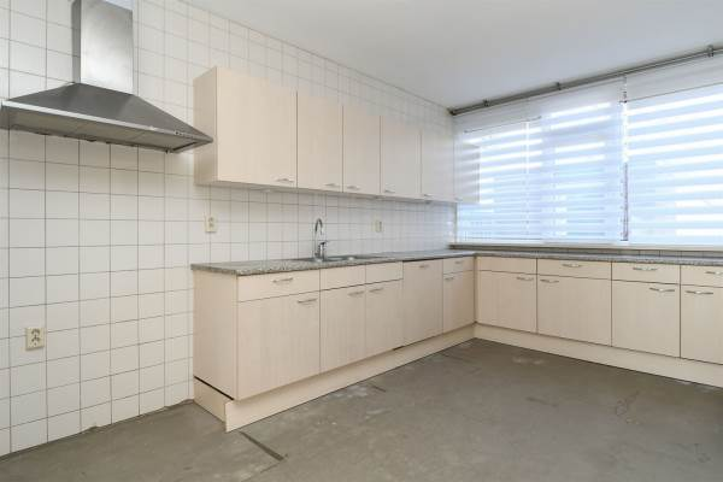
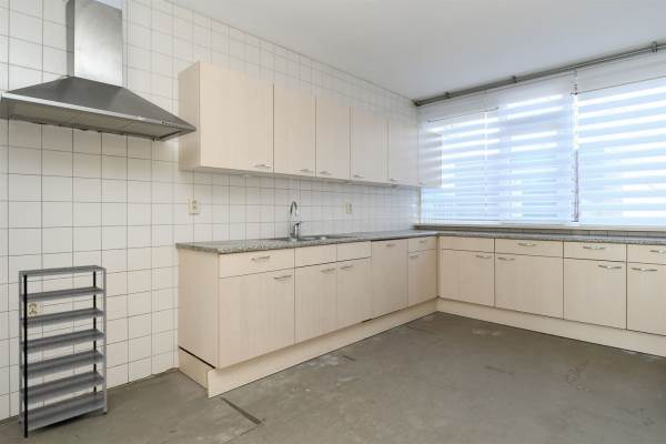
+ shelving unit (63, 343)
